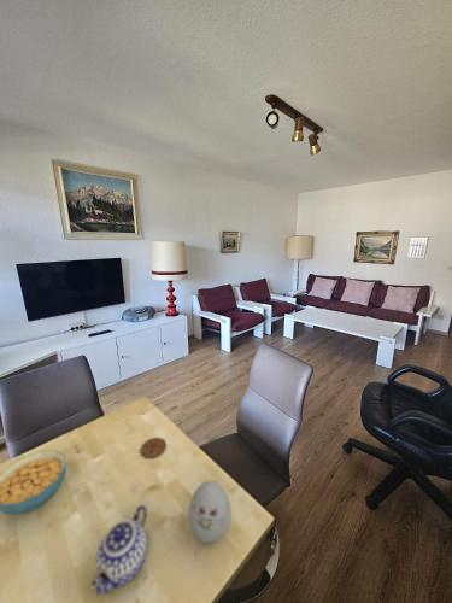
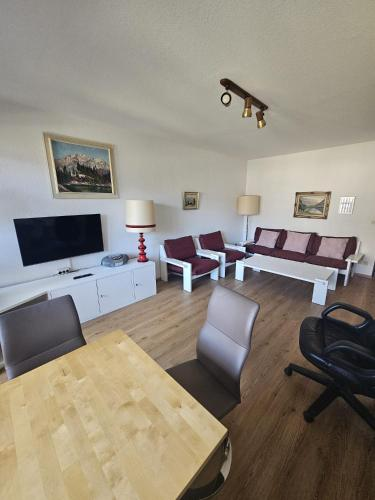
- coaster (153, 447)
- teapot (122, 544)
- decorative egg (210, 507)
- cereal bowl (33, 486)
